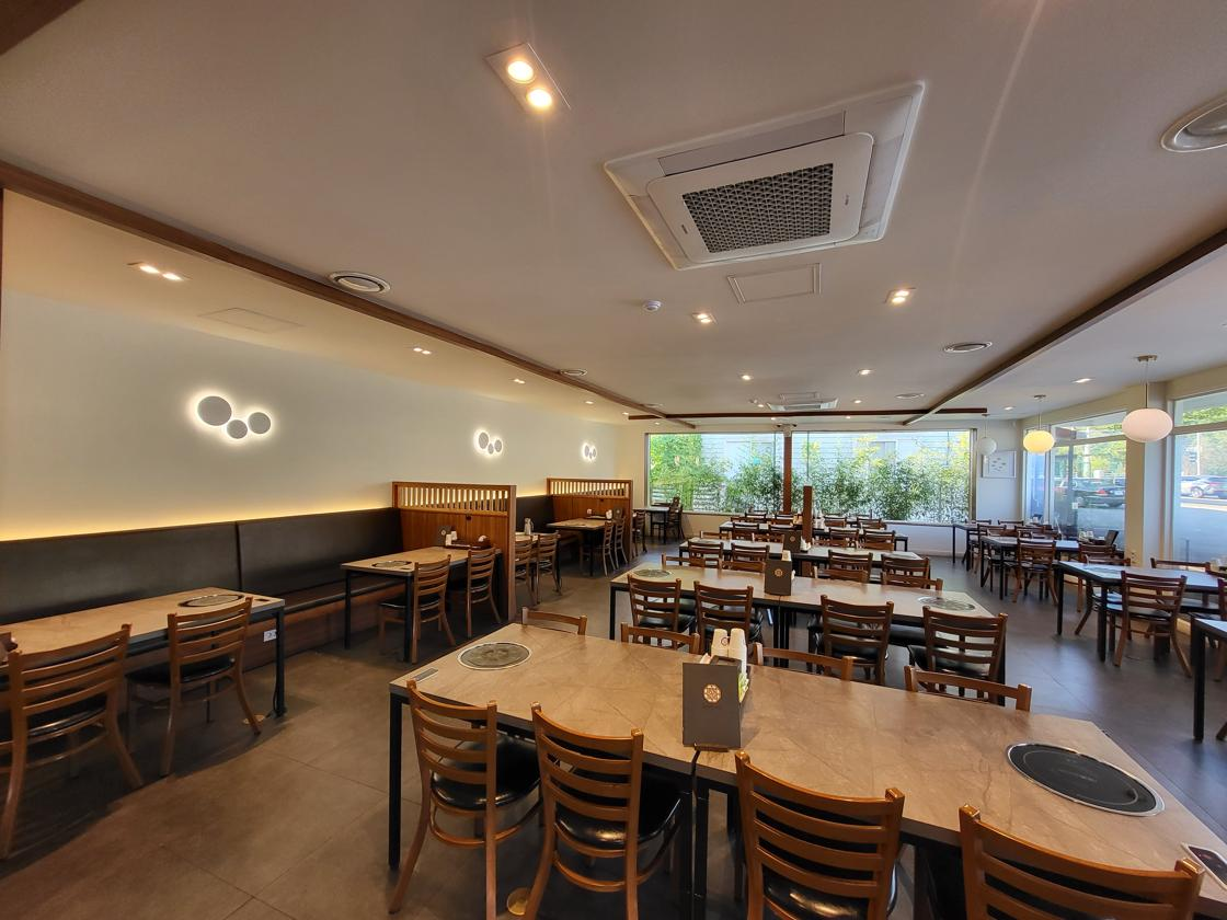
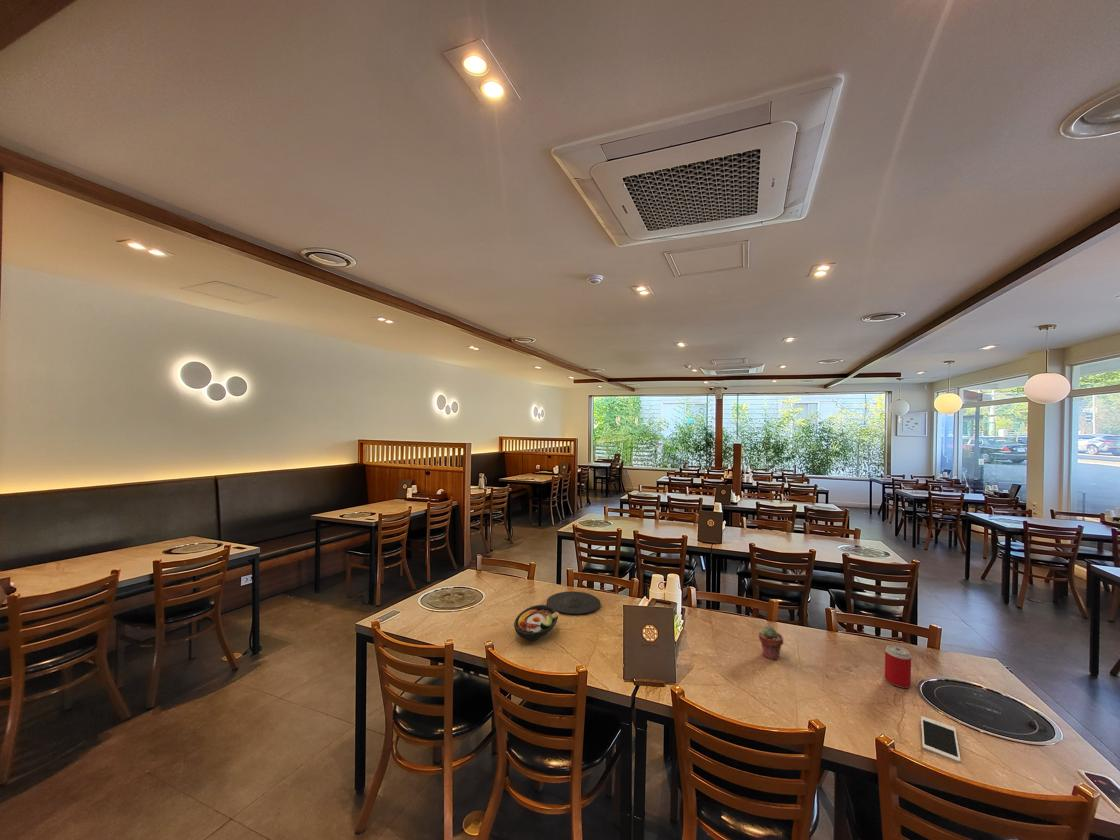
+ beverage can (897, 665)
+ potted succulent (770, 641)
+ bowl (536, 624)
+ cell phone (939, 737)
+ plate (573, 601)
